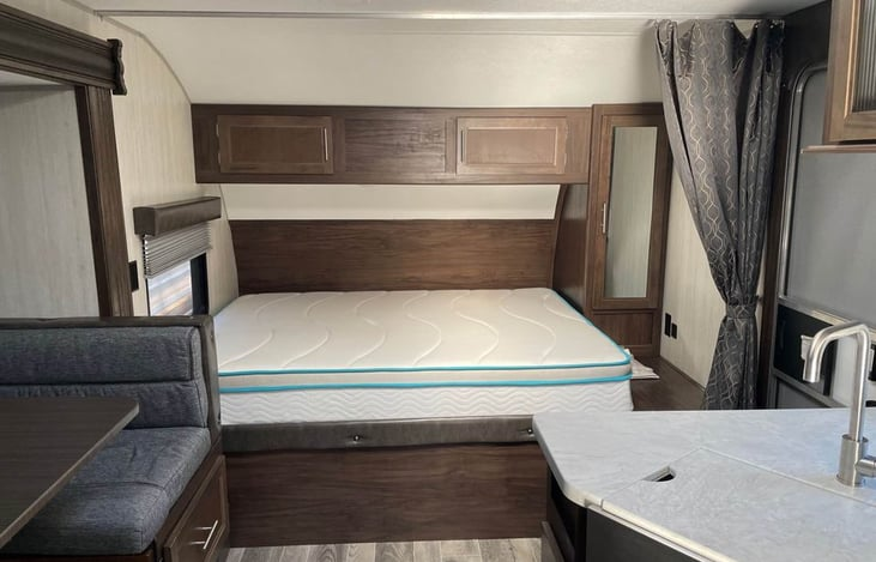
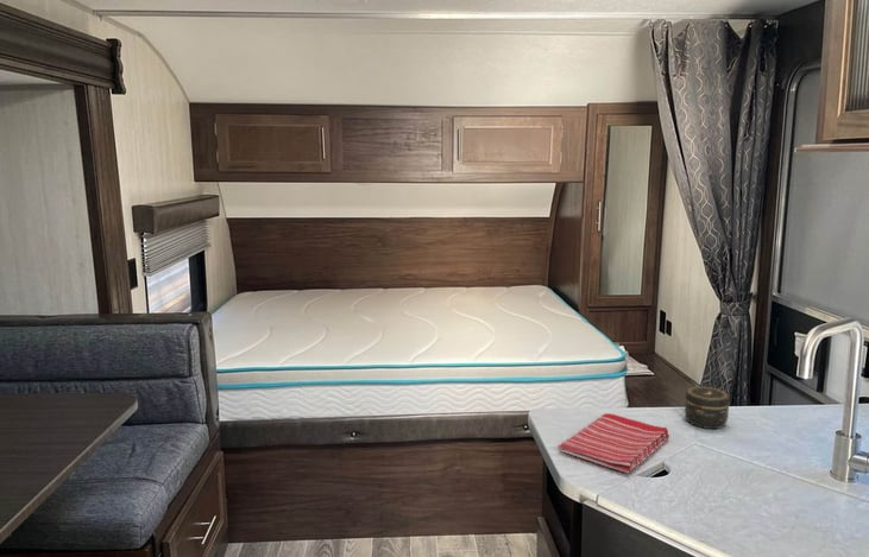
+ dish towel (615, 439)
+ jar (706, 407)
